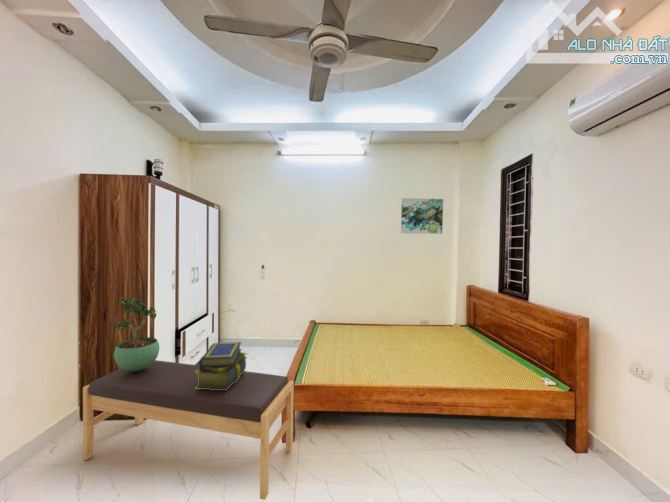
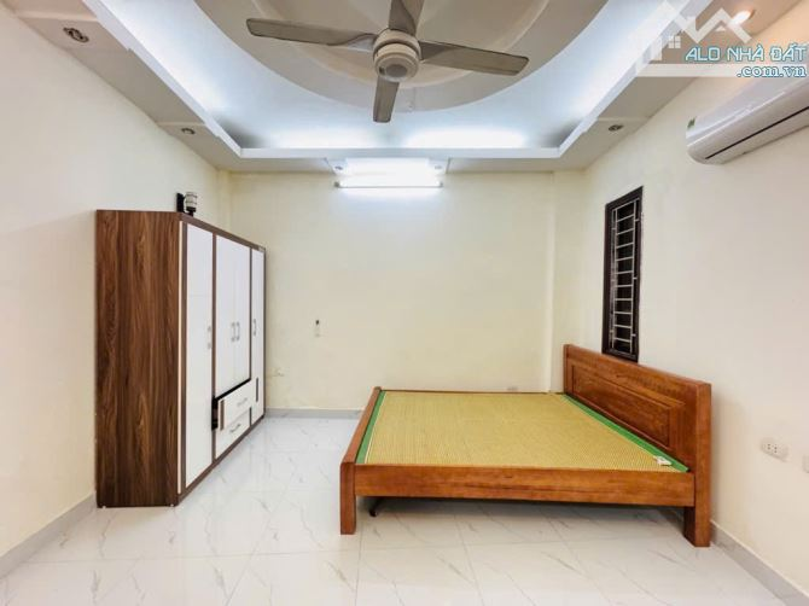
- bench (191, 416)
- wall art (421, 216)
- potted plant (139, 332)
- stack of books (222, 364)
